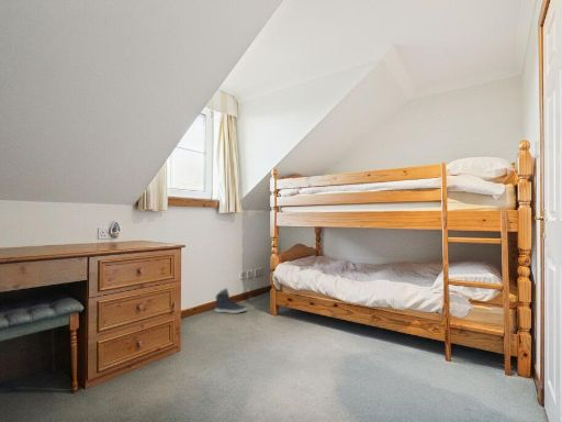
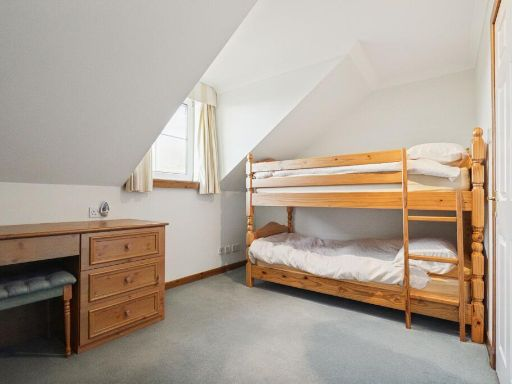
- sneaker (231, 300)
